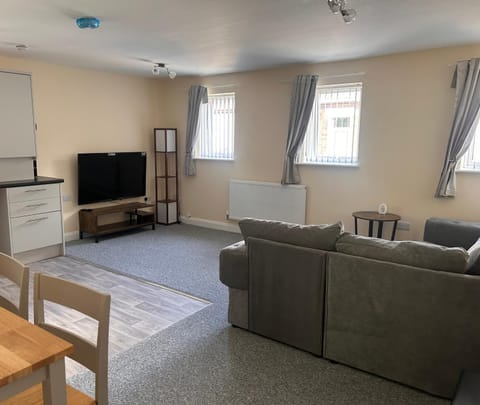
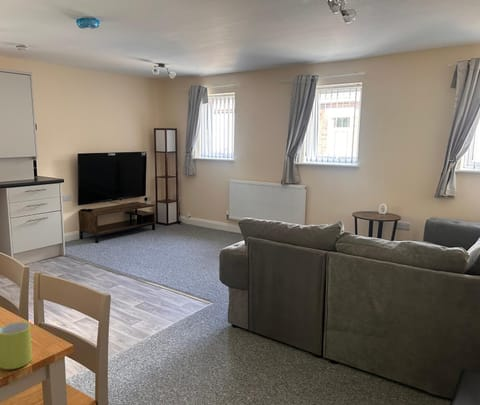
+ mug (13, 342)
